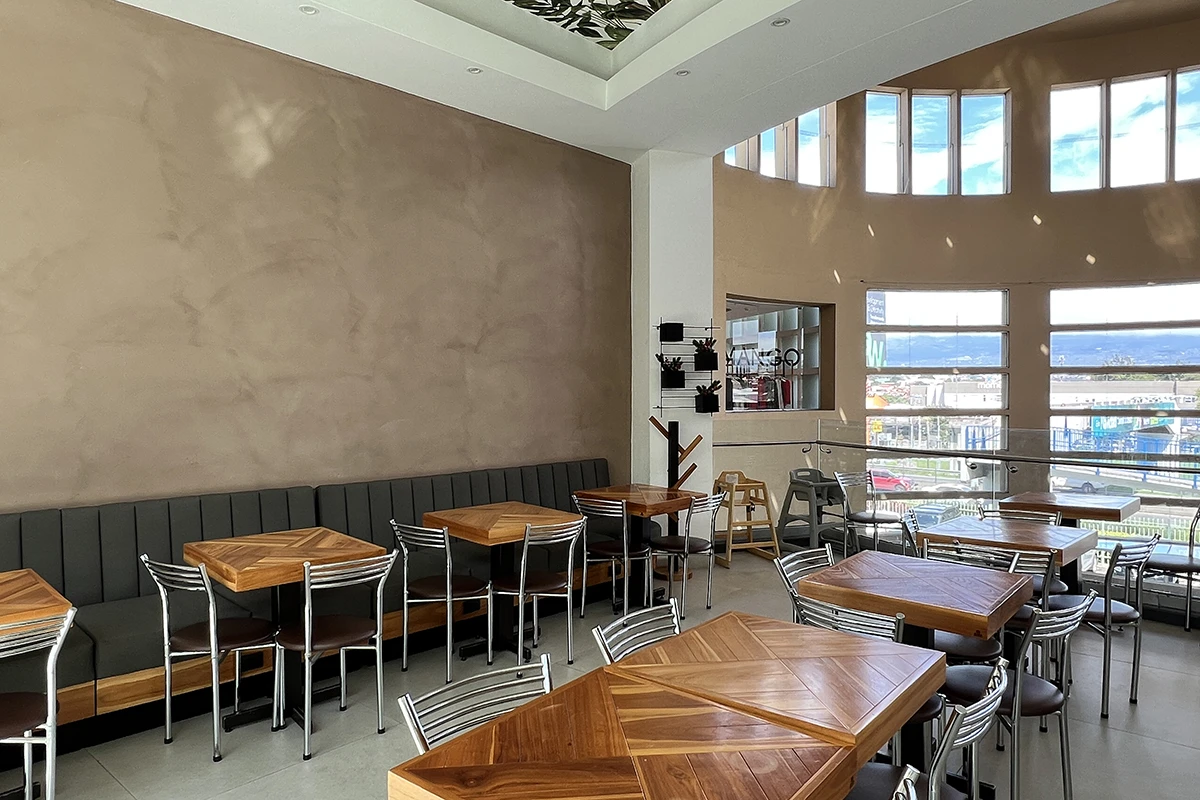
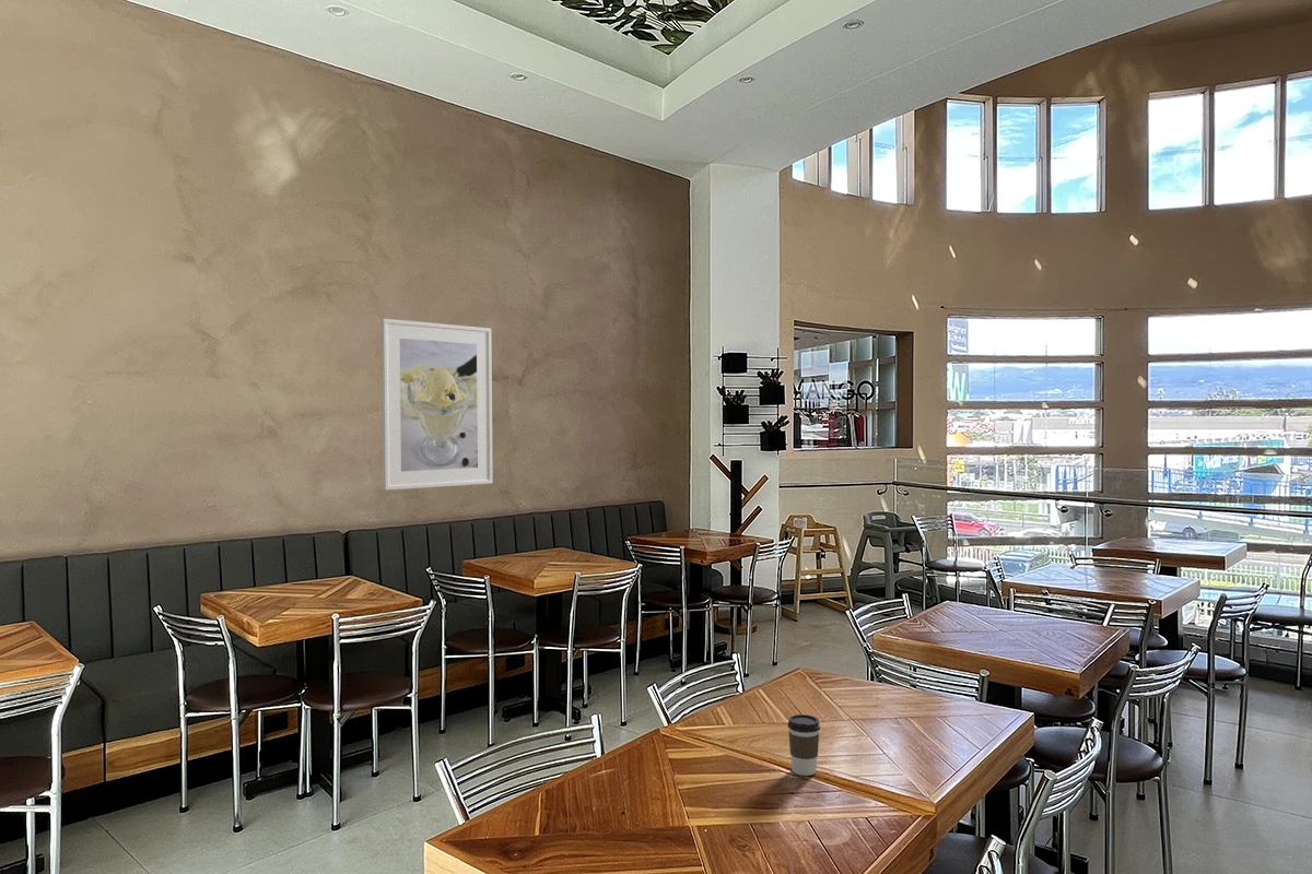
+ coffee cup (804, 744)
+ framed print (440, 405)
